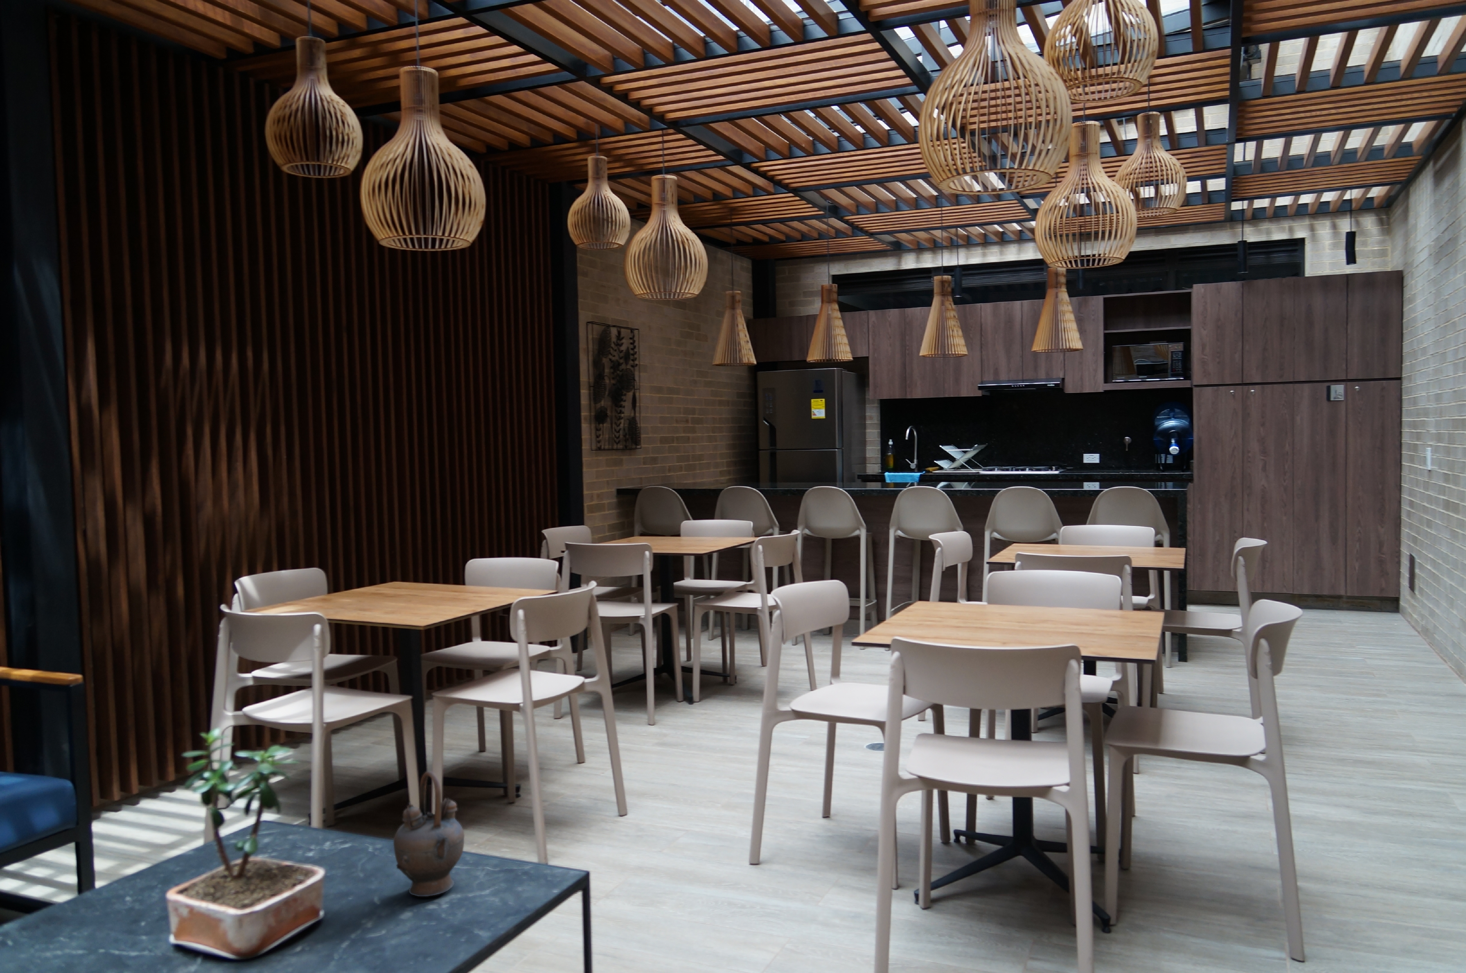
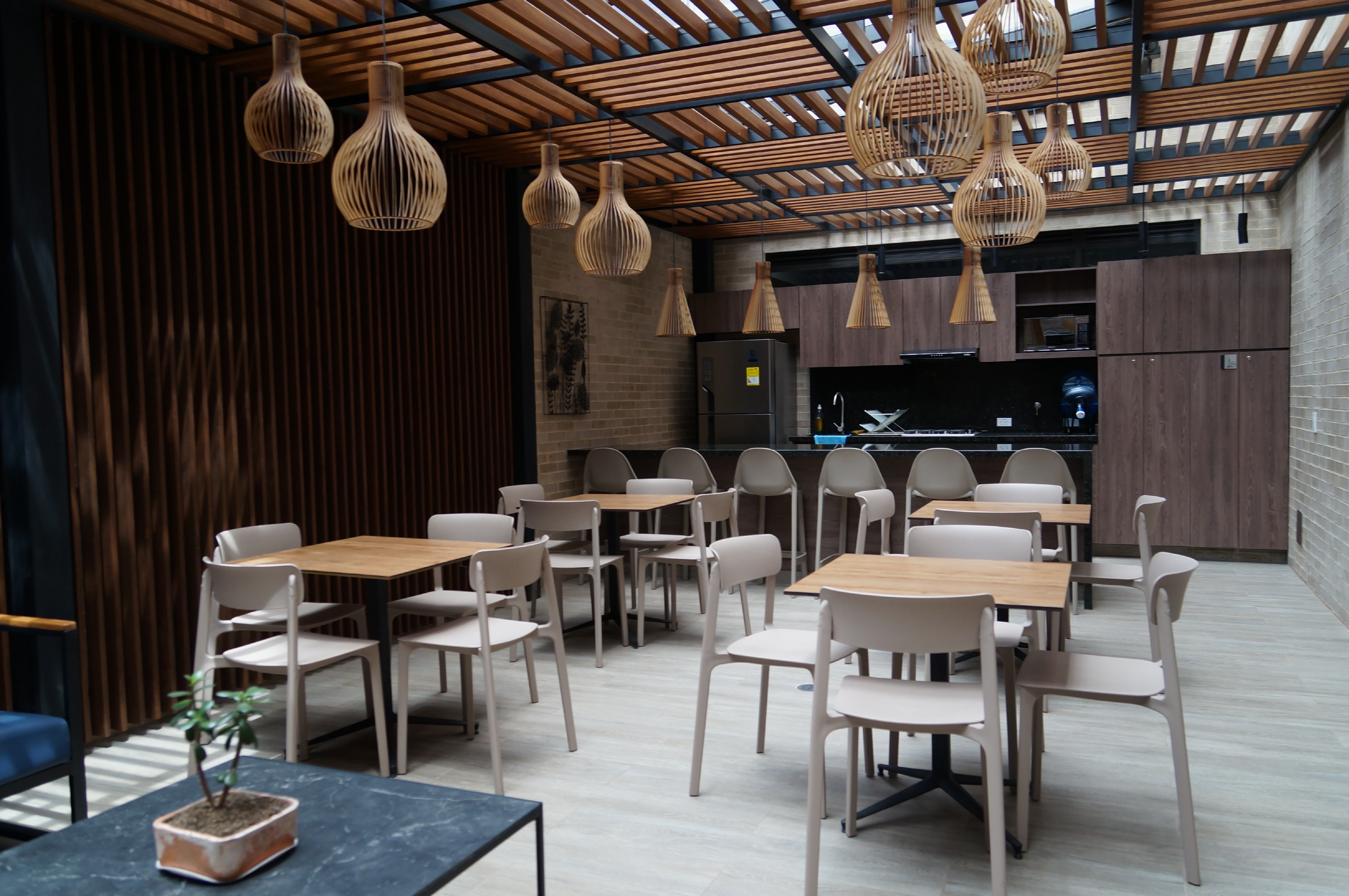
- teapot (431, 833)
